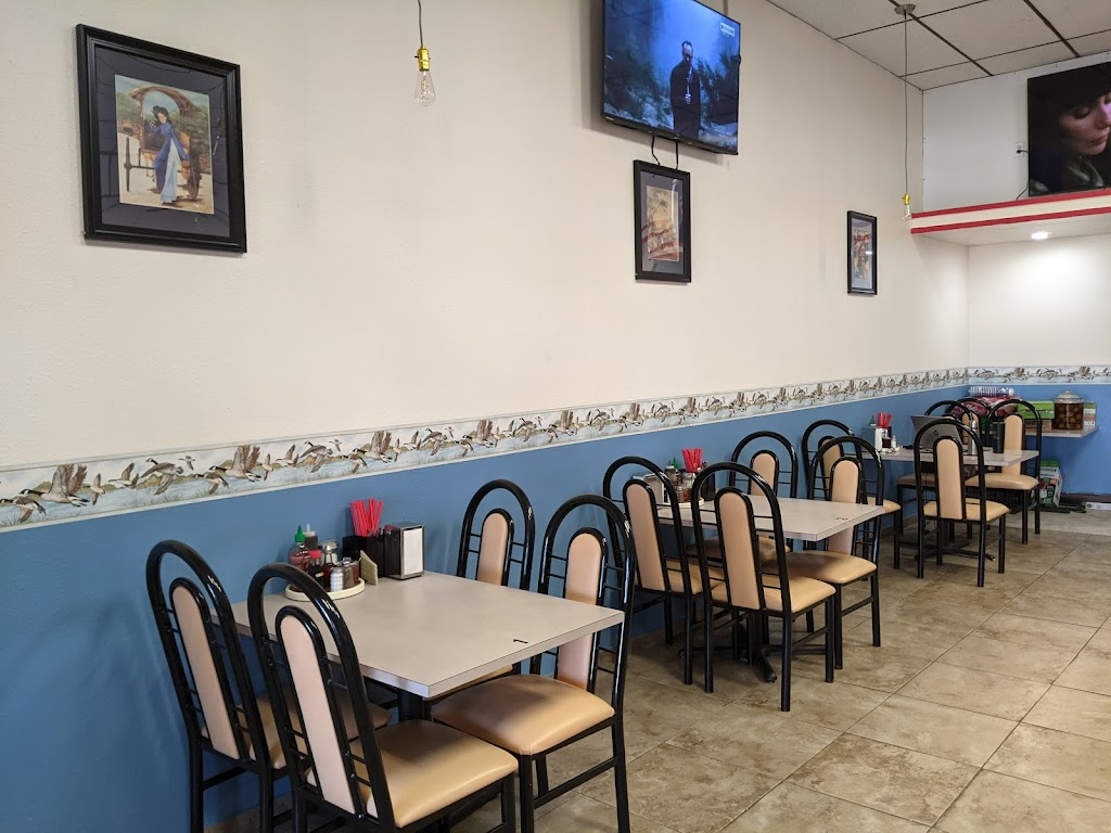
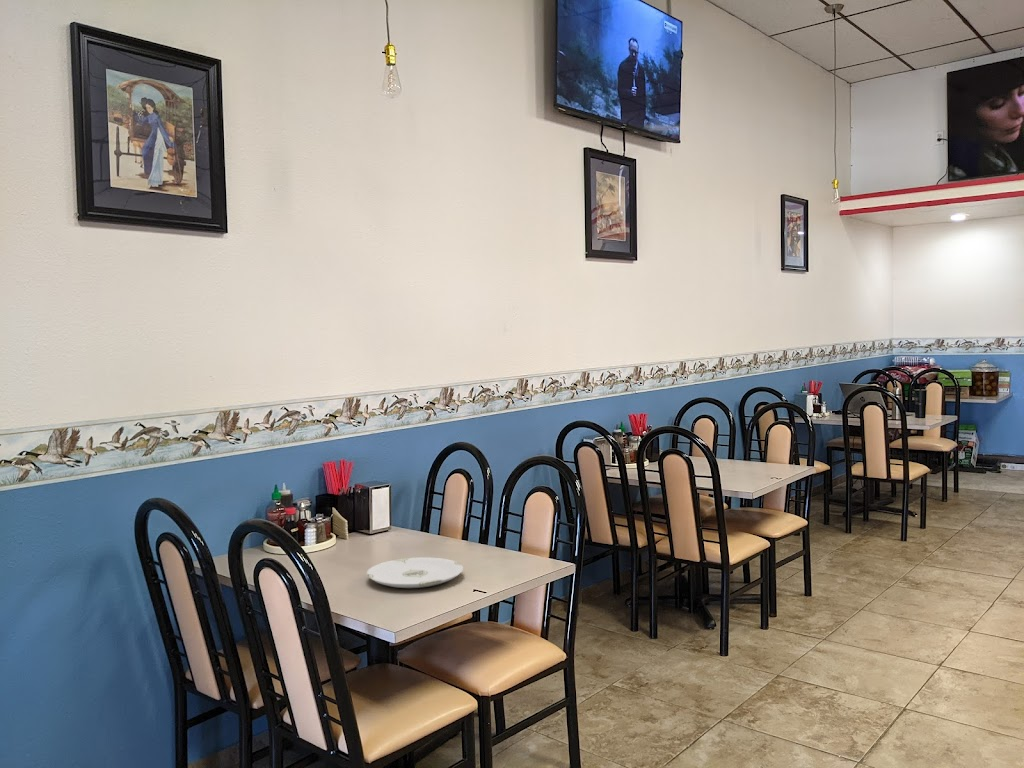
+ plate (415, 573)
